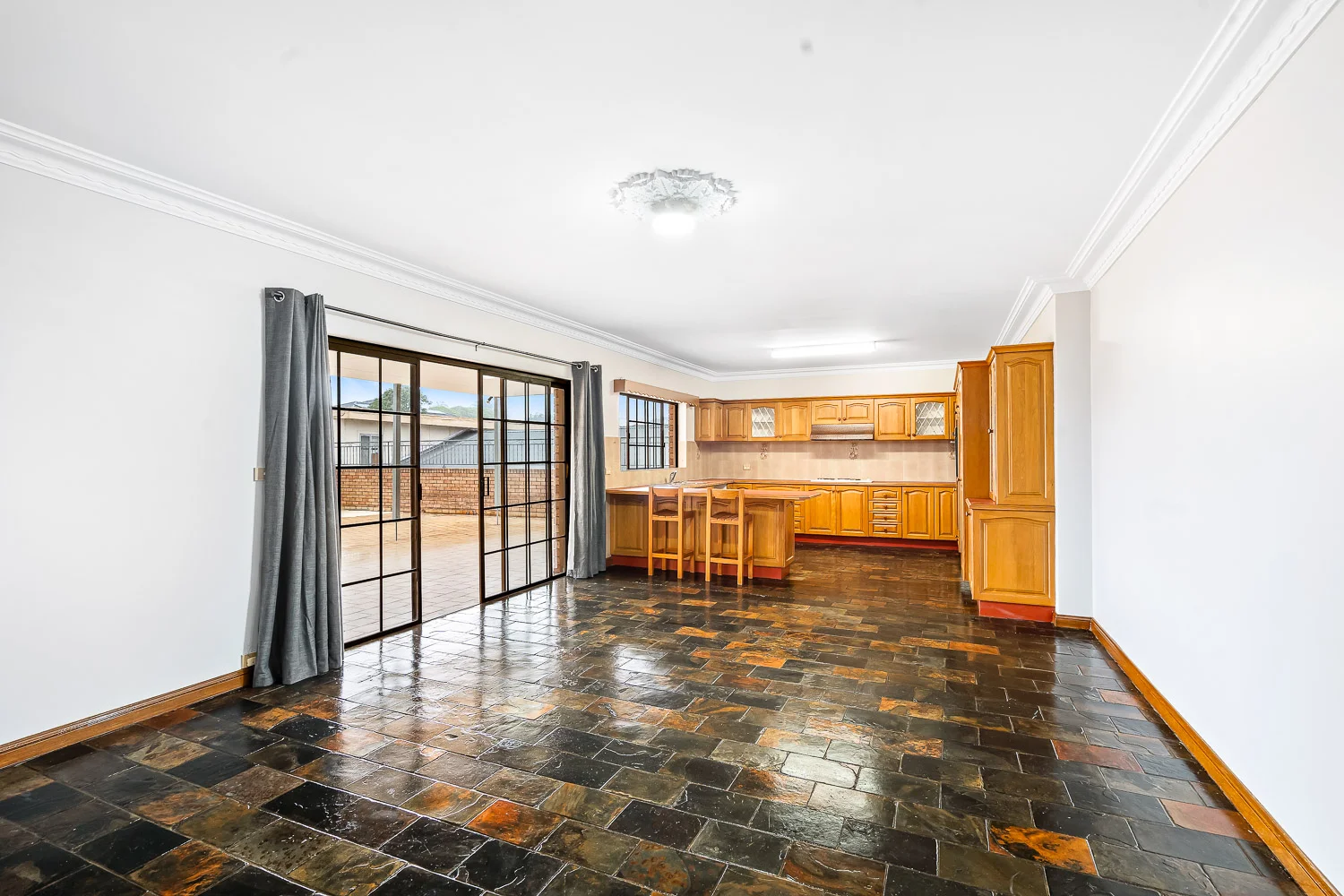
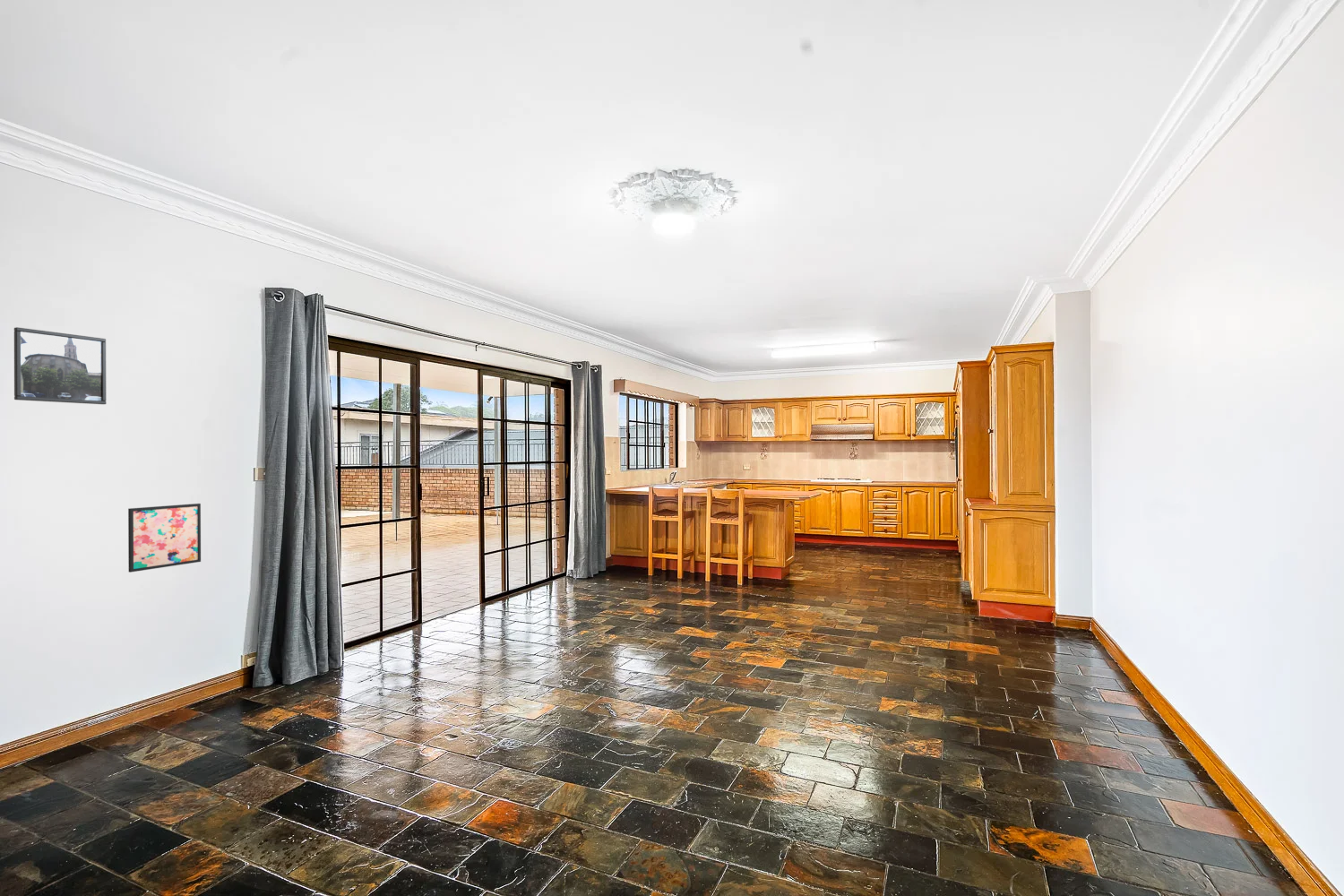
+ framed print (62, 367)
+ wall art (166, 536)
